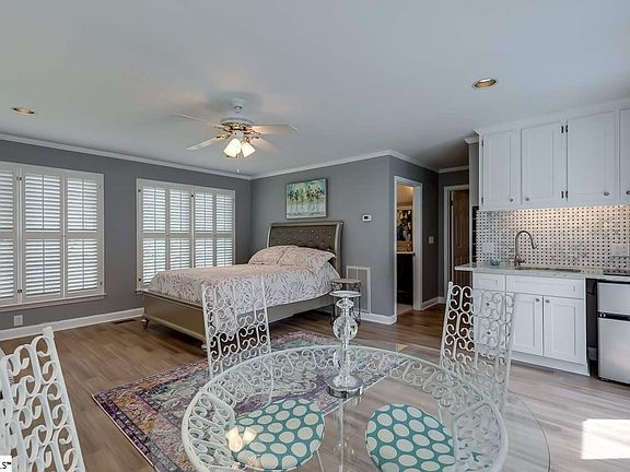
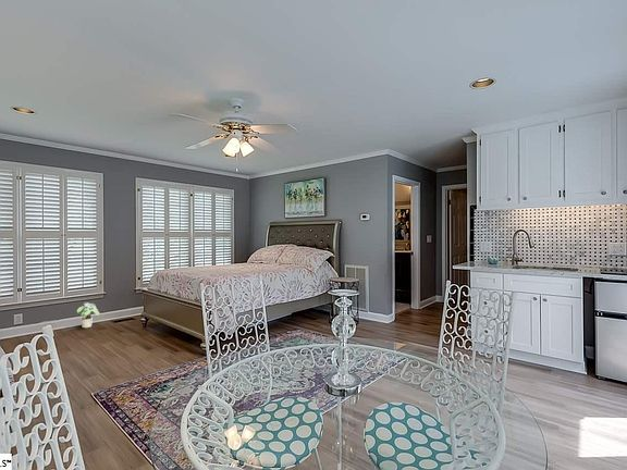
+ potted plant (88, 314)
